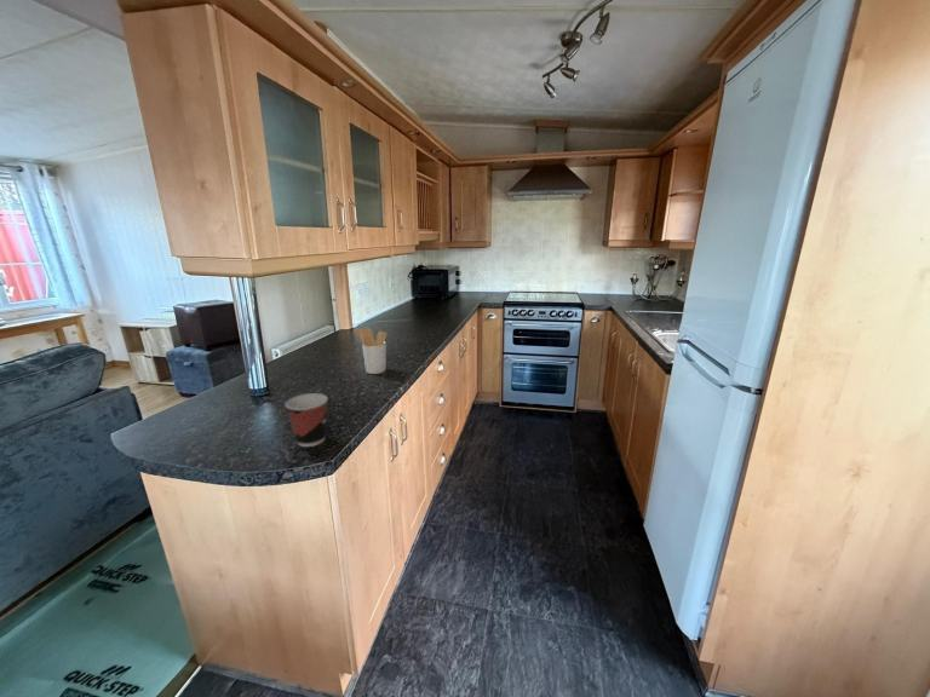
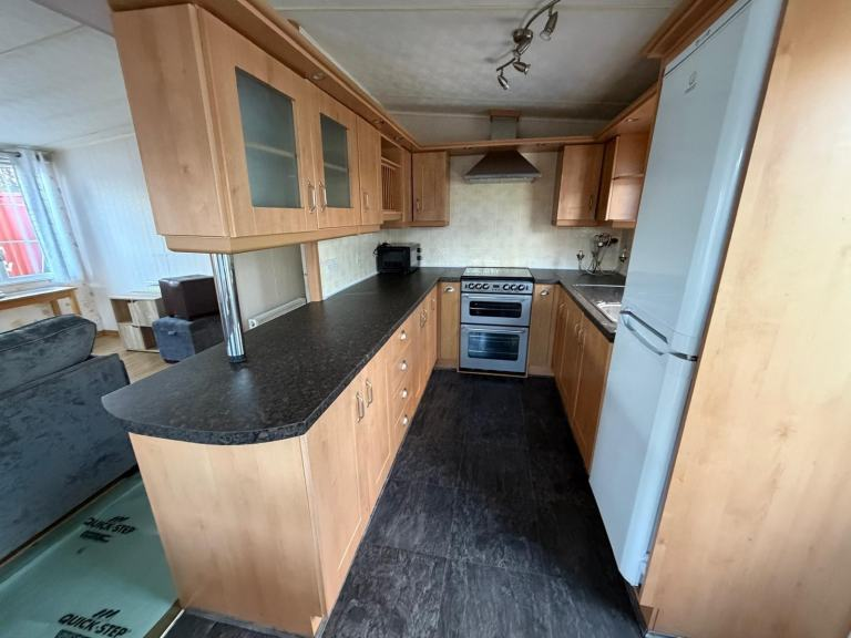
- utensil holder (371, 348)
- cup (309, 420)
